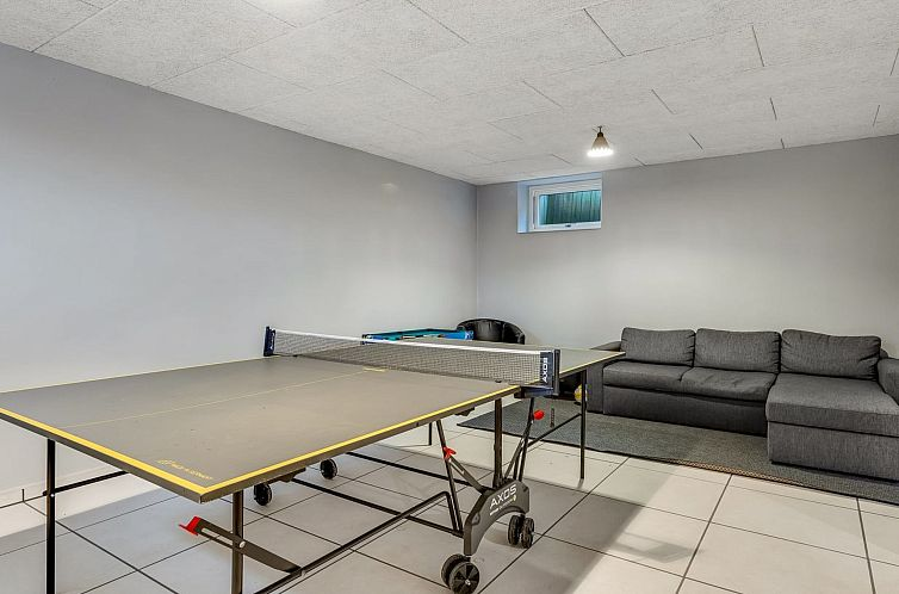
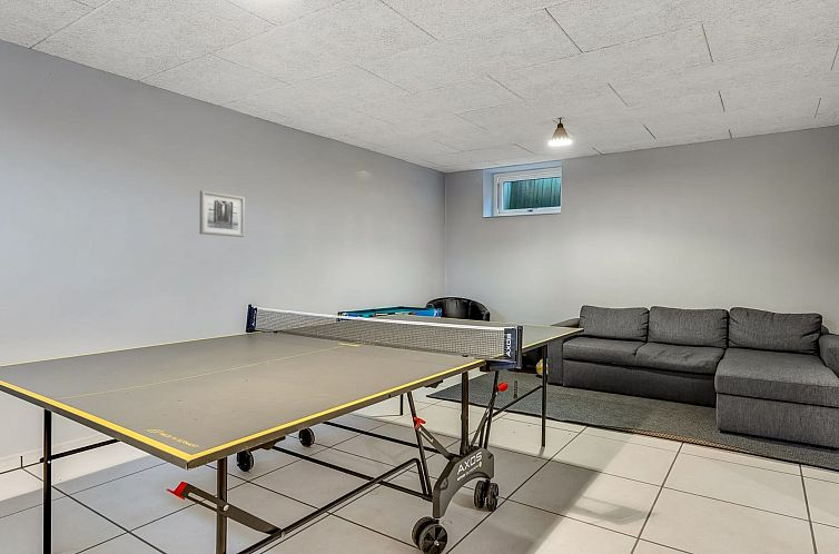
+ wall art (223, 215)
